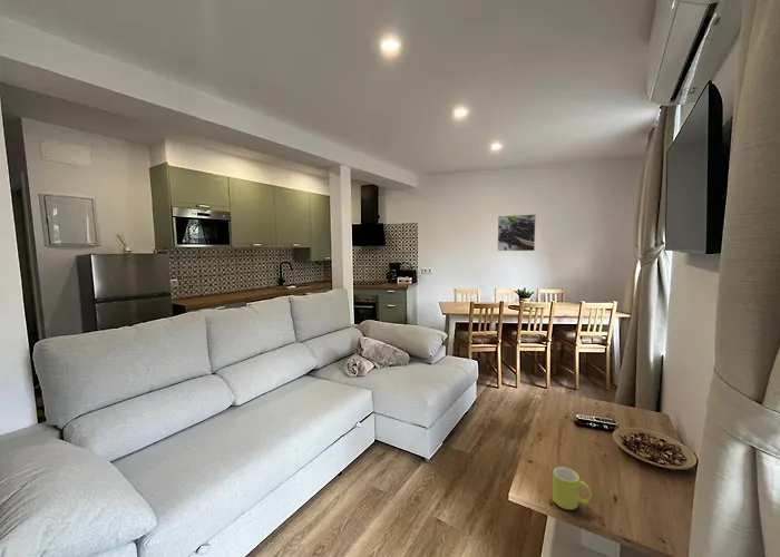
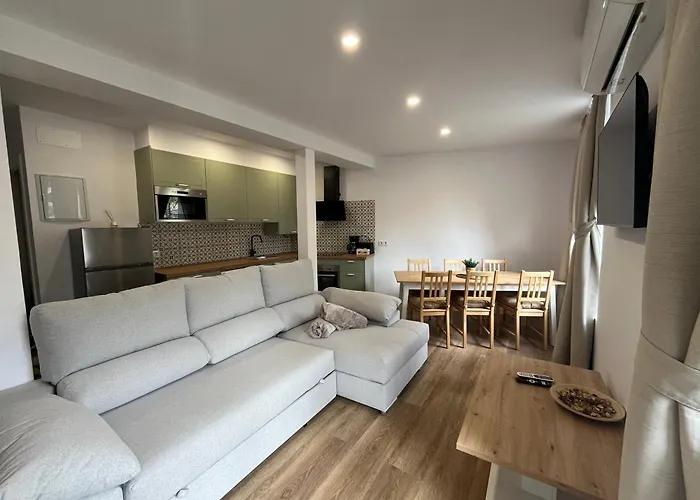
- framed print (516, 233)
- mug (572, 490)
